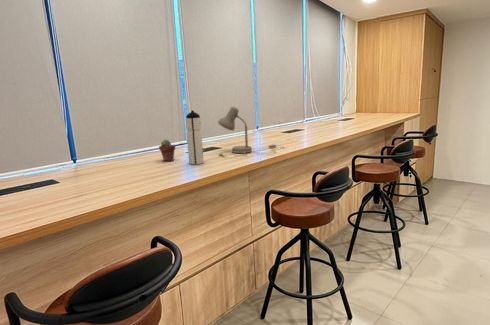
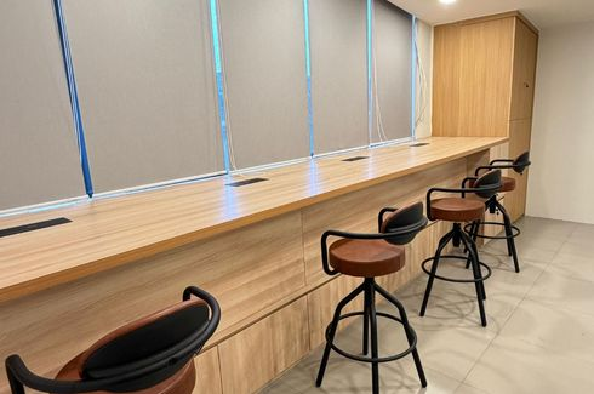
- potted succulent (167, 149)
- desk lamp (246, 128)
- water bottle (194, 137)
